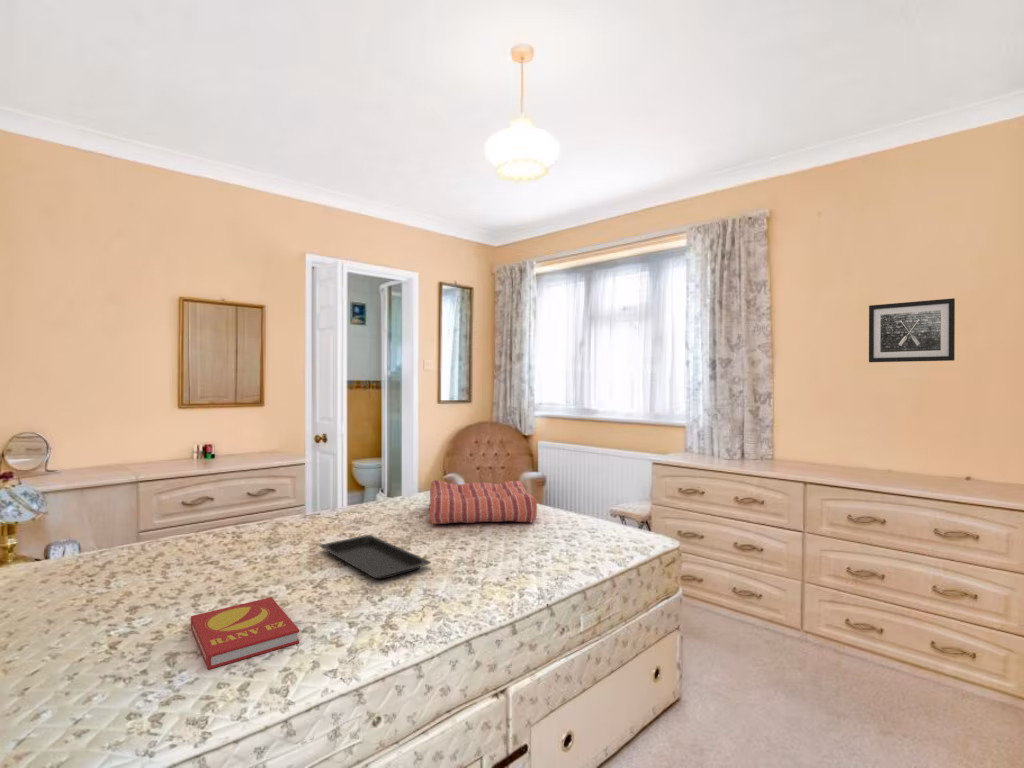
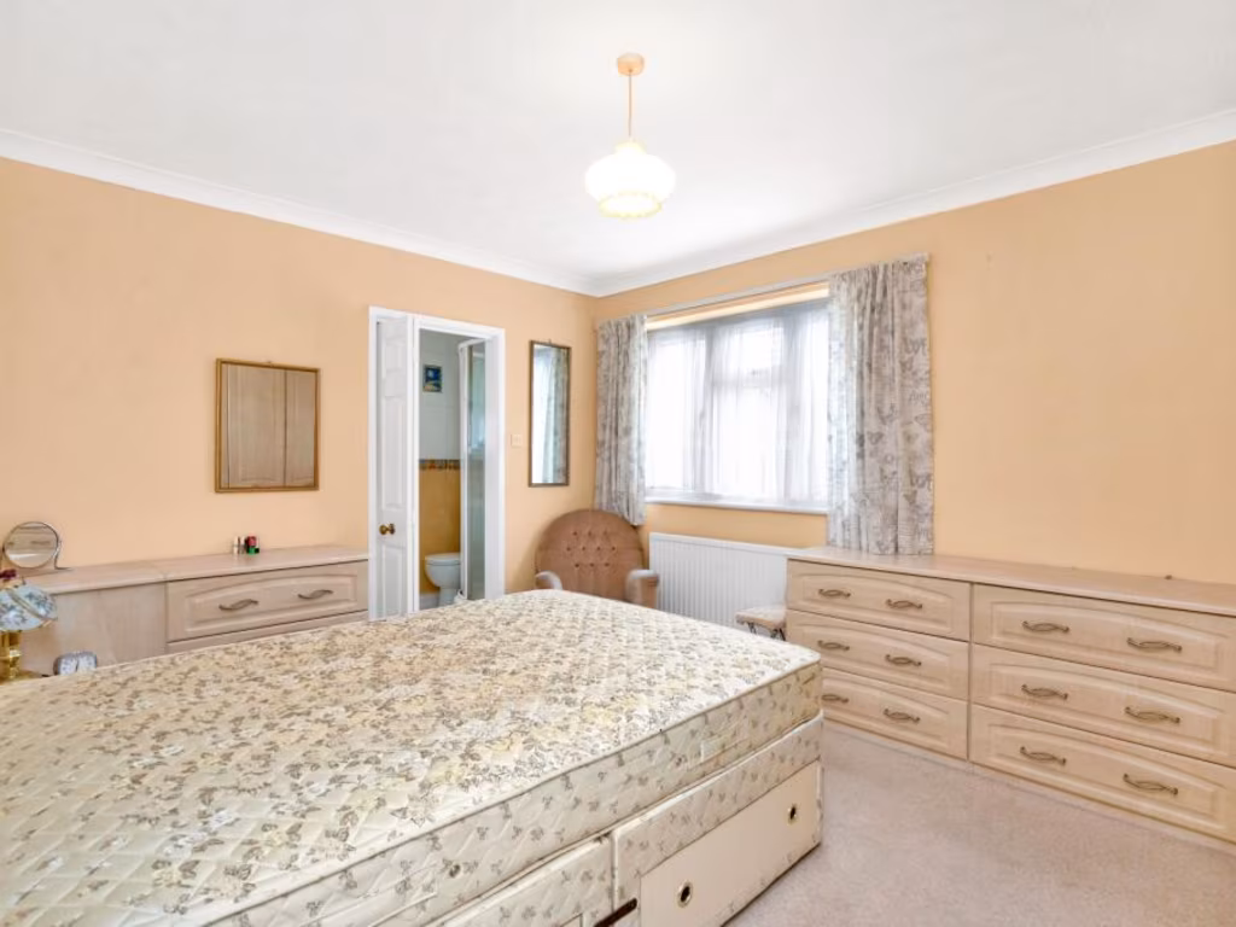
- seat cushion (480, 500)
- wall art (909, 331)
- book (243, 629)
- serving tray (372, 556)
